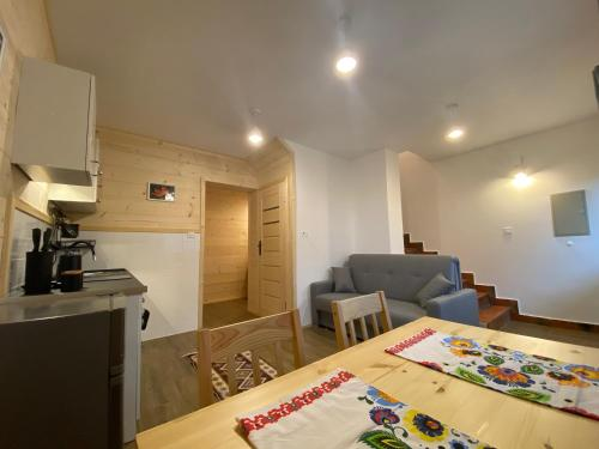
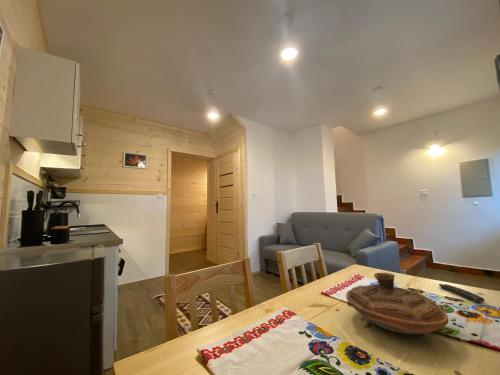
+ decorative bowl (391, 299)
+ remote control (458, 291)
